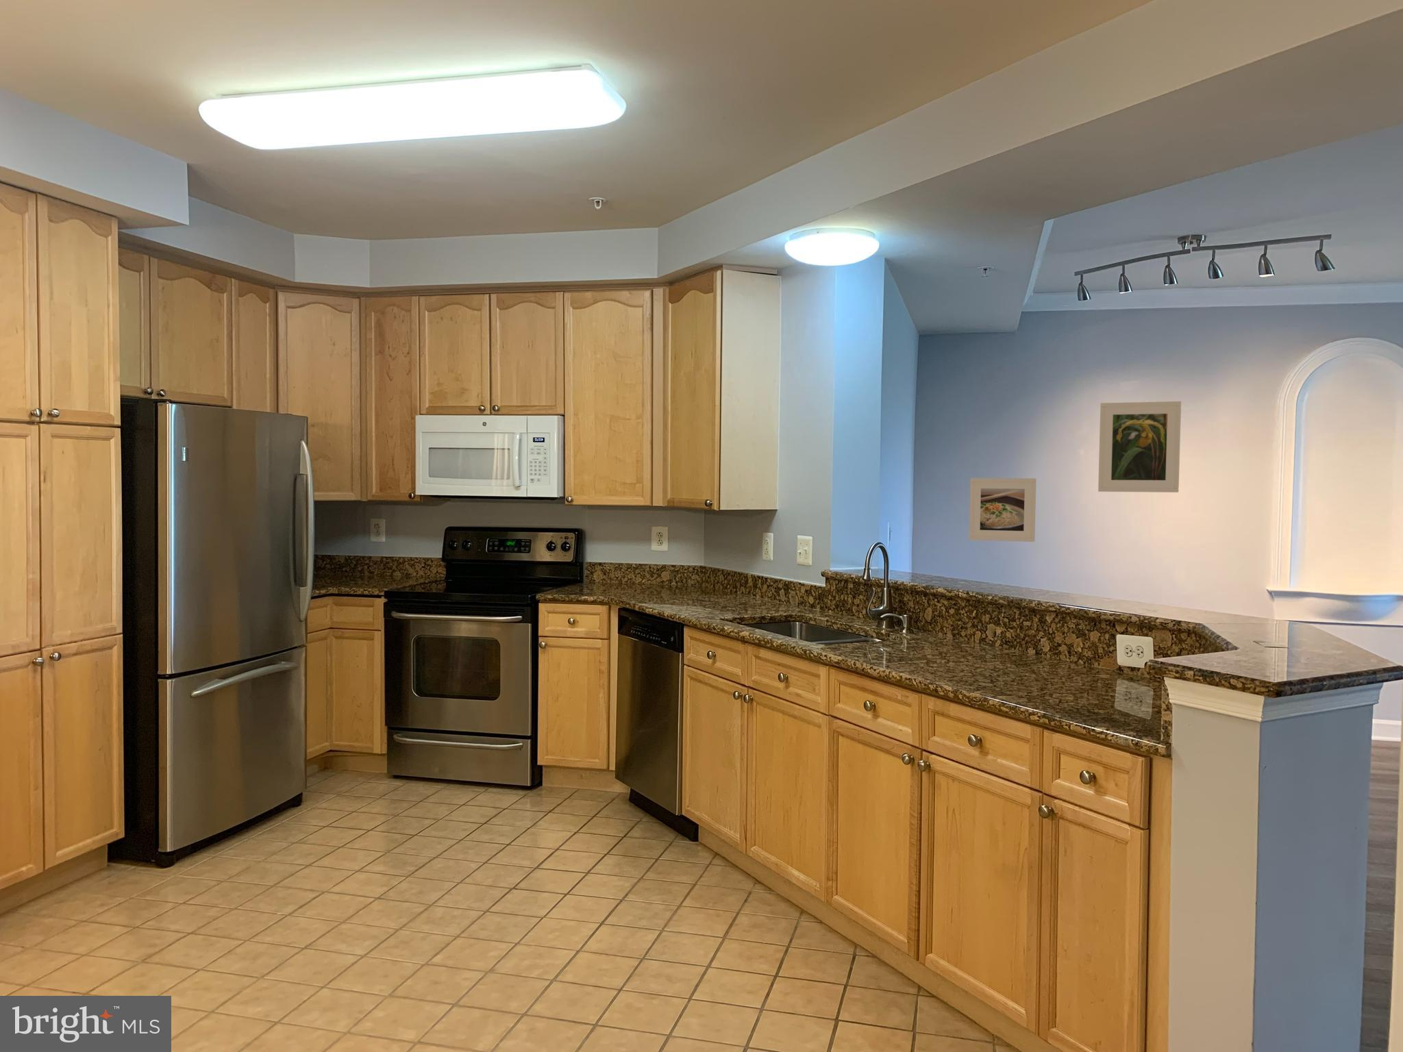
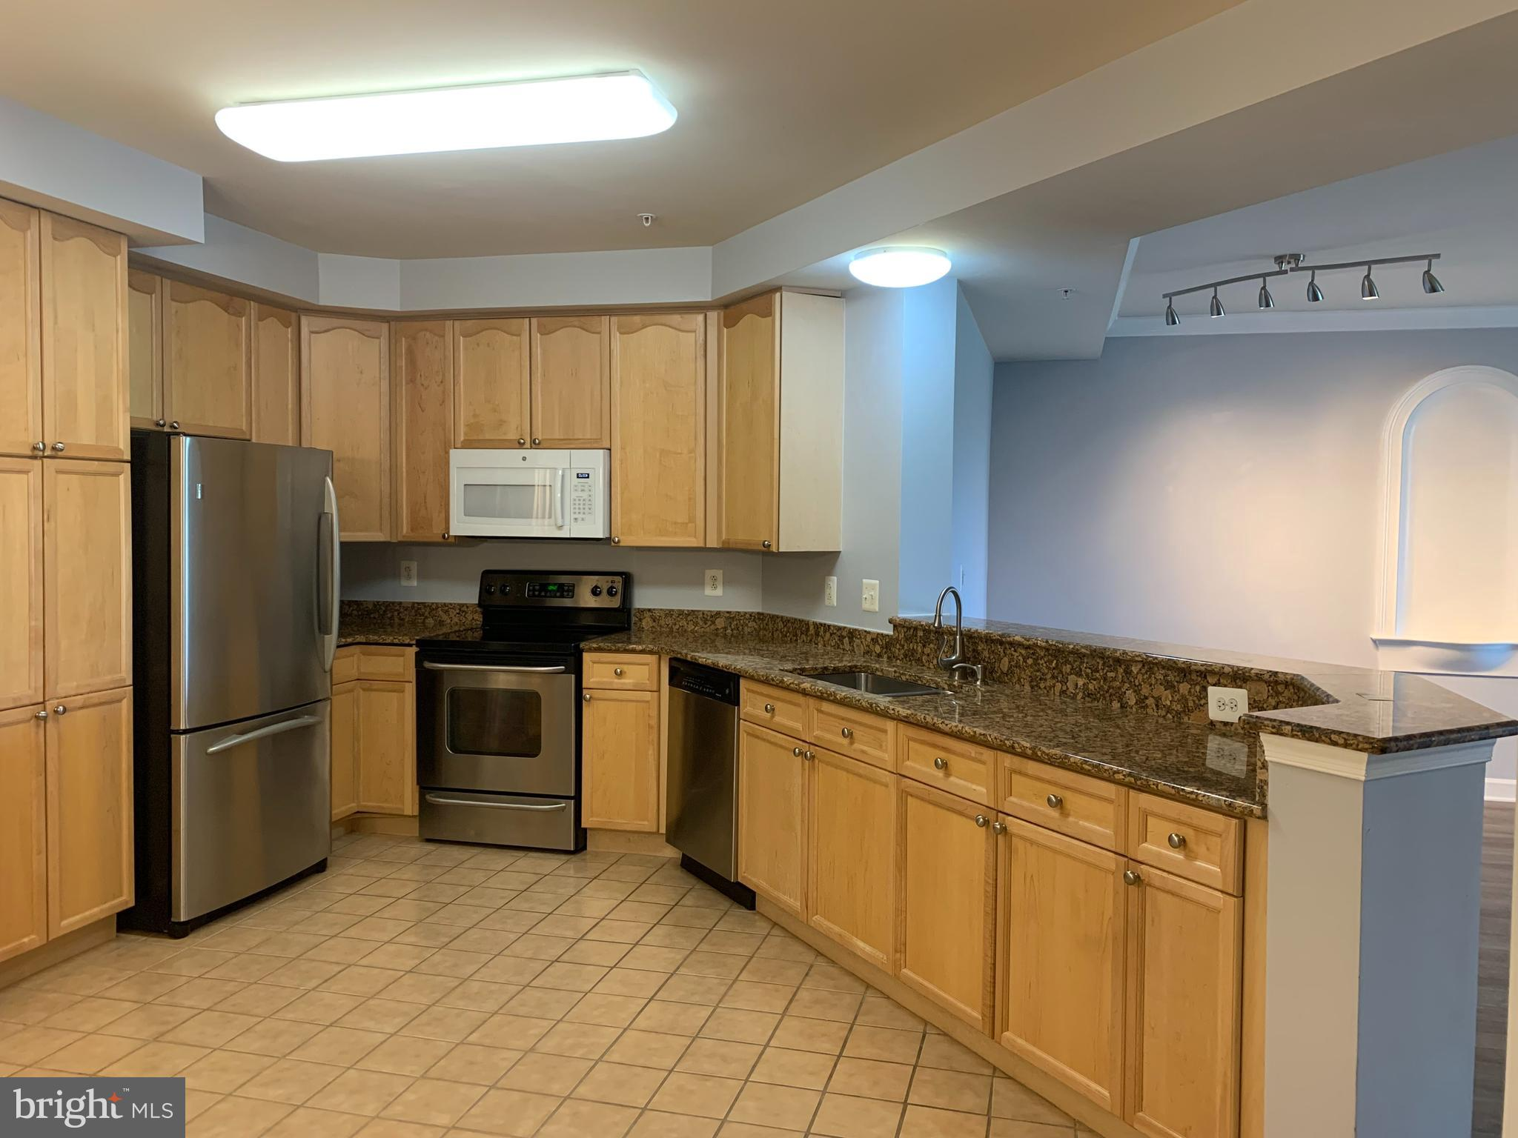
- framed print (1002, 509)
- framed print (1139, 446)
